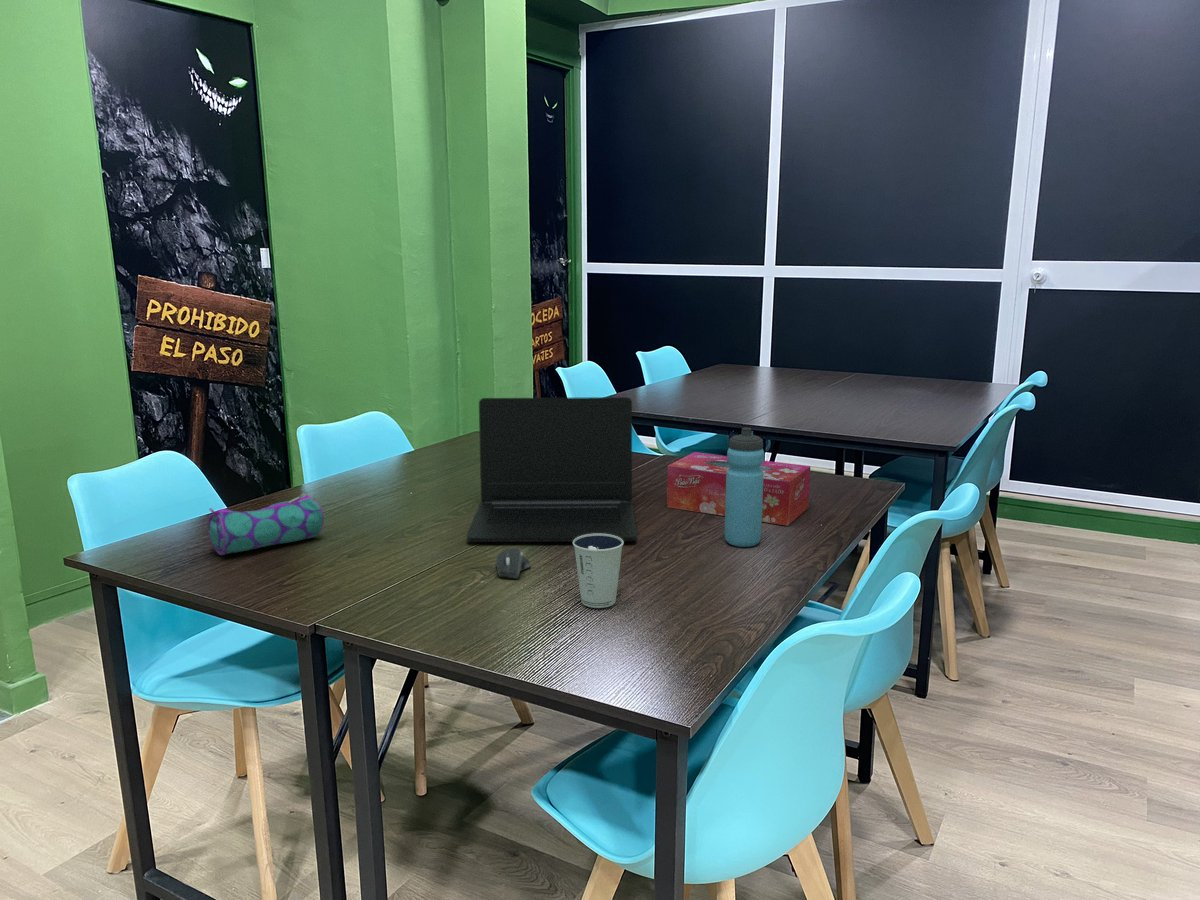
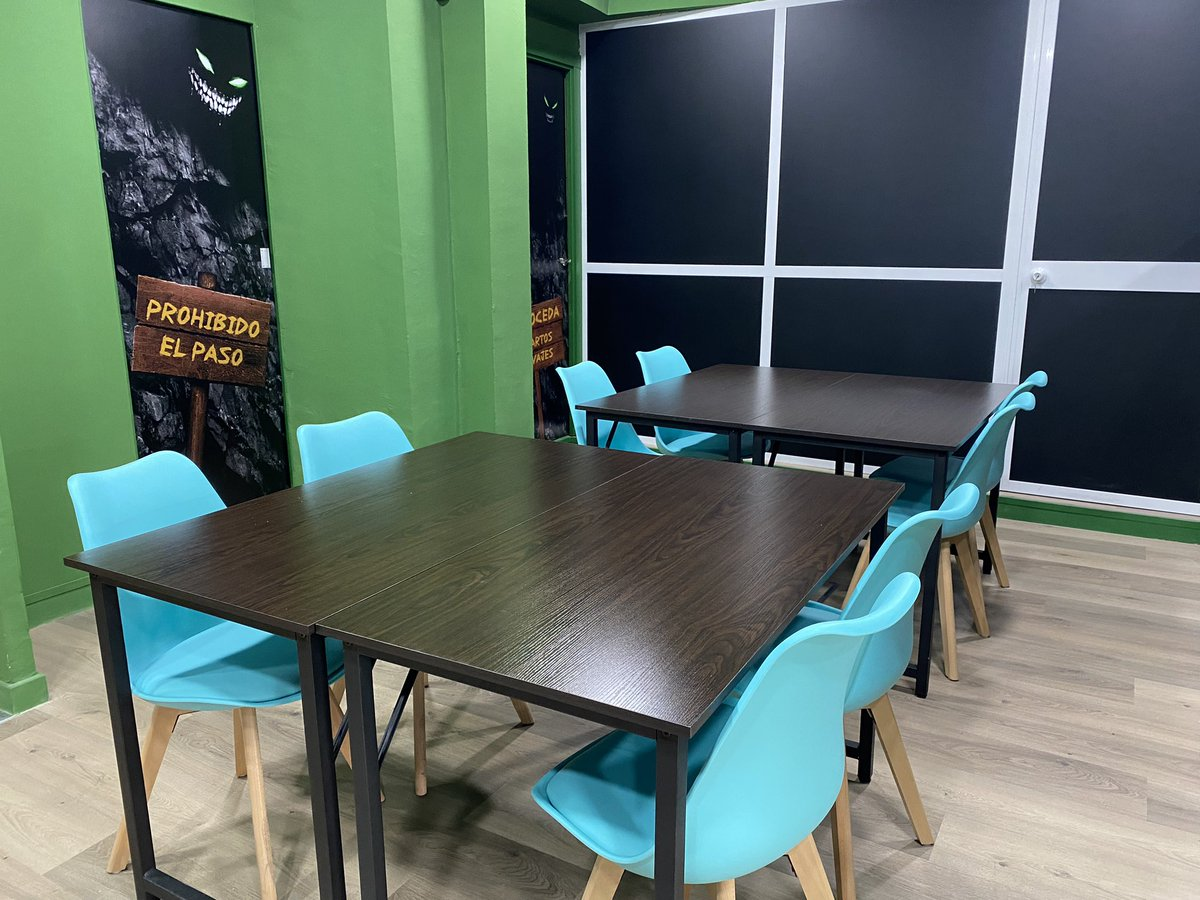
- computer mouse (513, 559)
- water bottle (744, 485)
- dixie cup (598, 571)
- pencil case (266, 523)
- tissue box (725, 486)
- laptop (553, 466)
